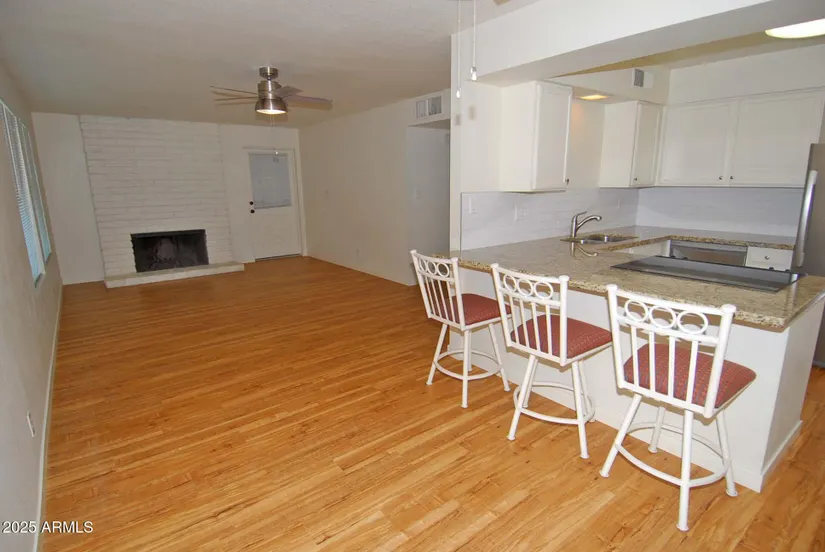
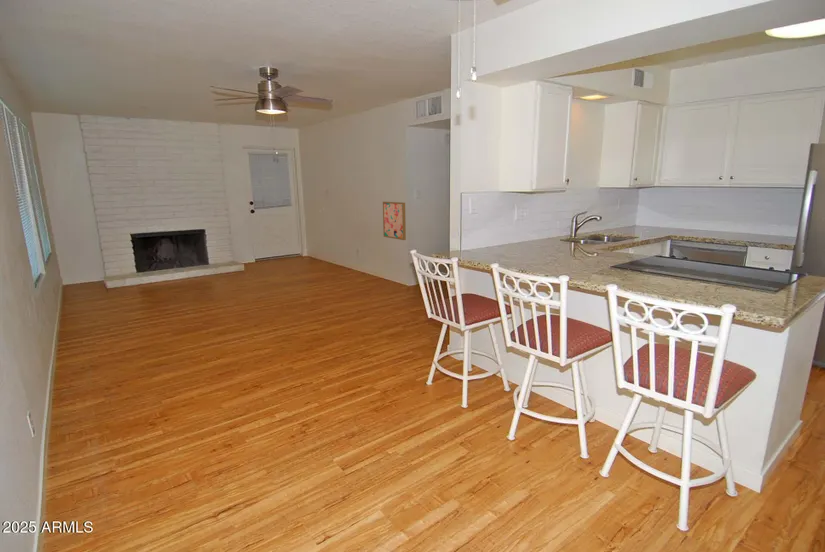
+ wall art (393, 220)
